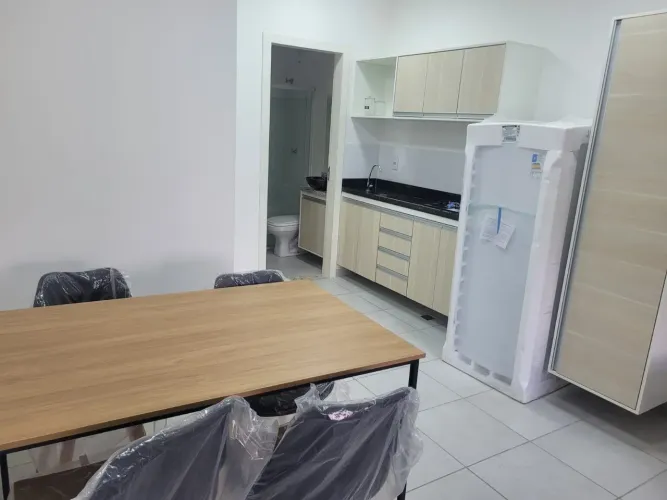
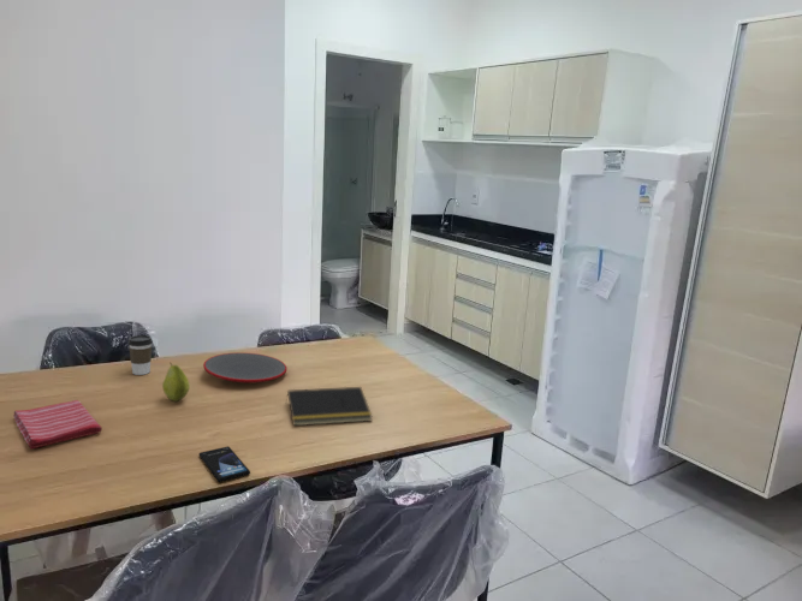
+ notepad (328, 405)
+ dish towel (57, 421)
+ coffee cup (141, 355)
+ fruit (176, 381)
+ smartphone (224, 463)
+ plate (245, 368)
